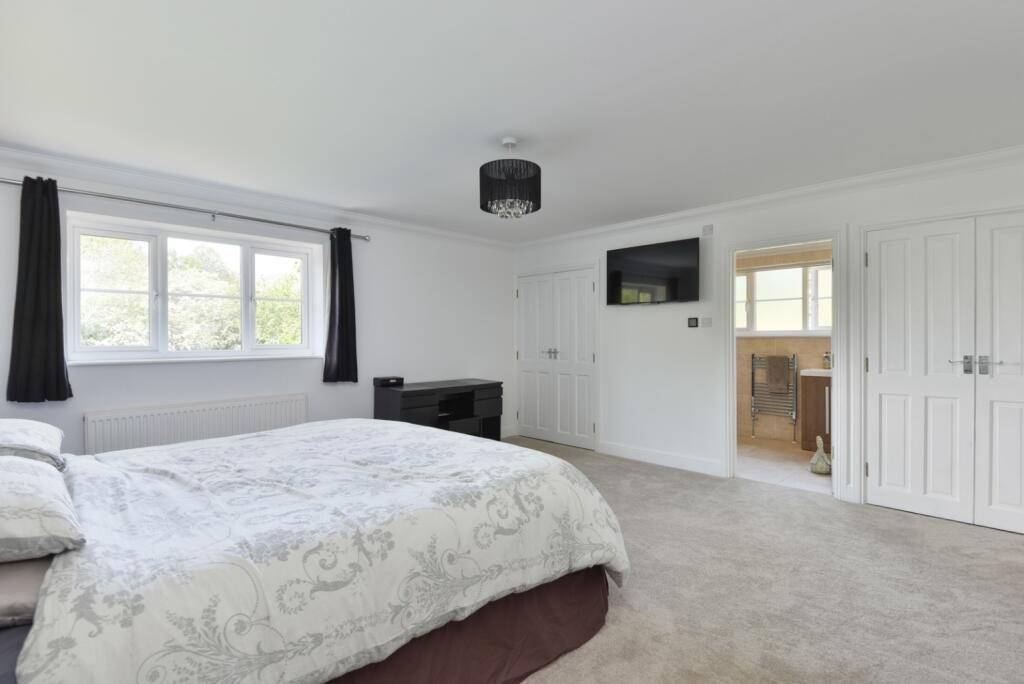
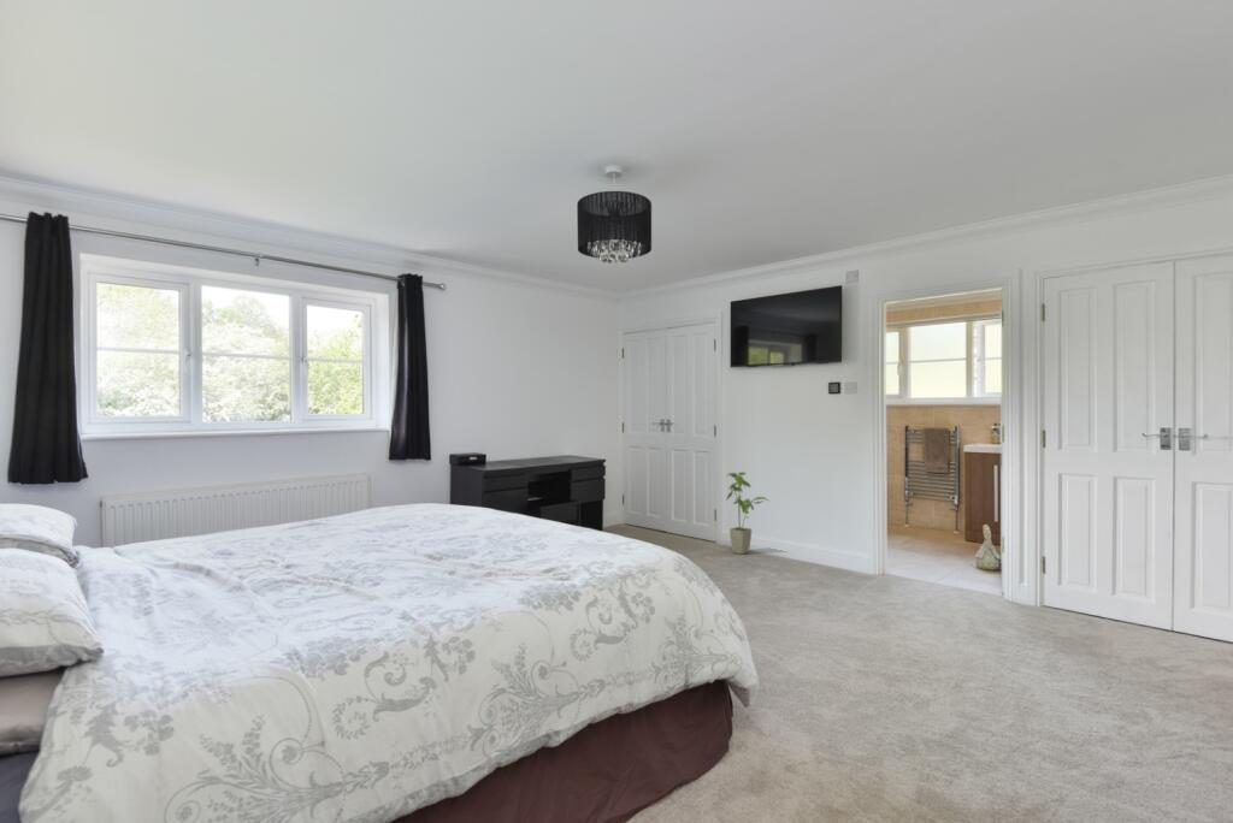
+ house plant (743, 513)
